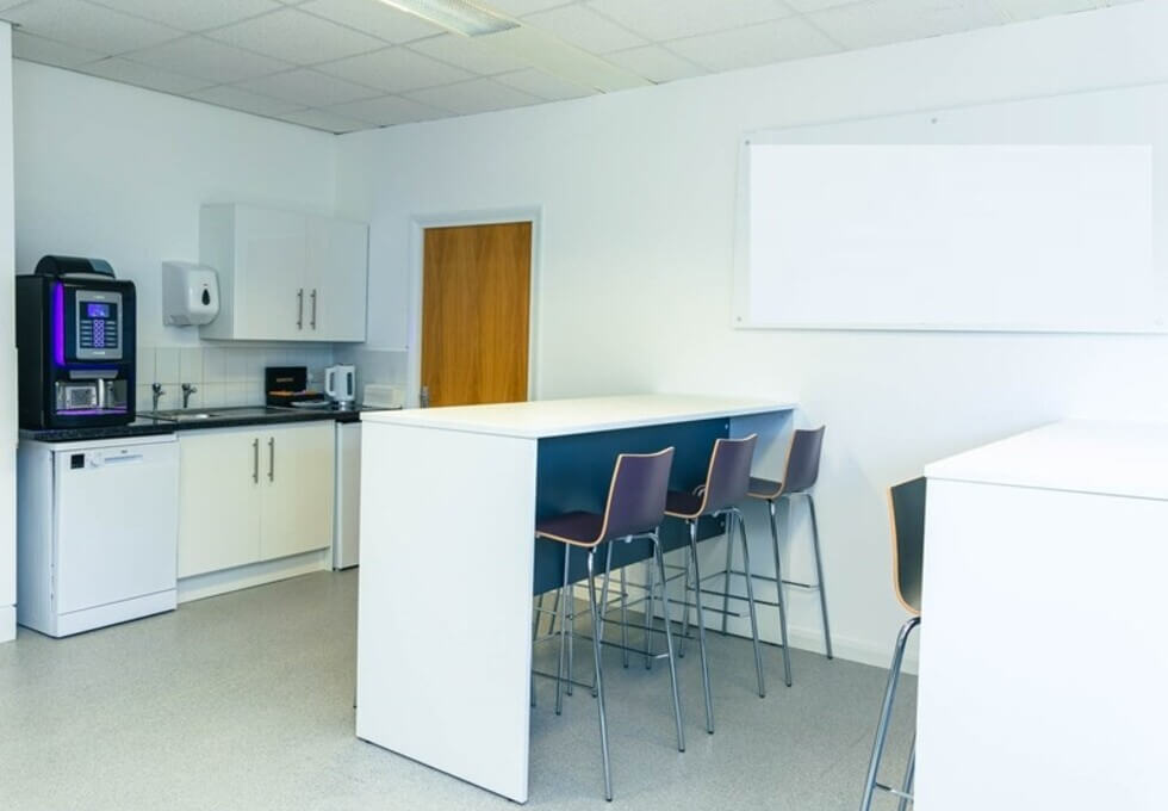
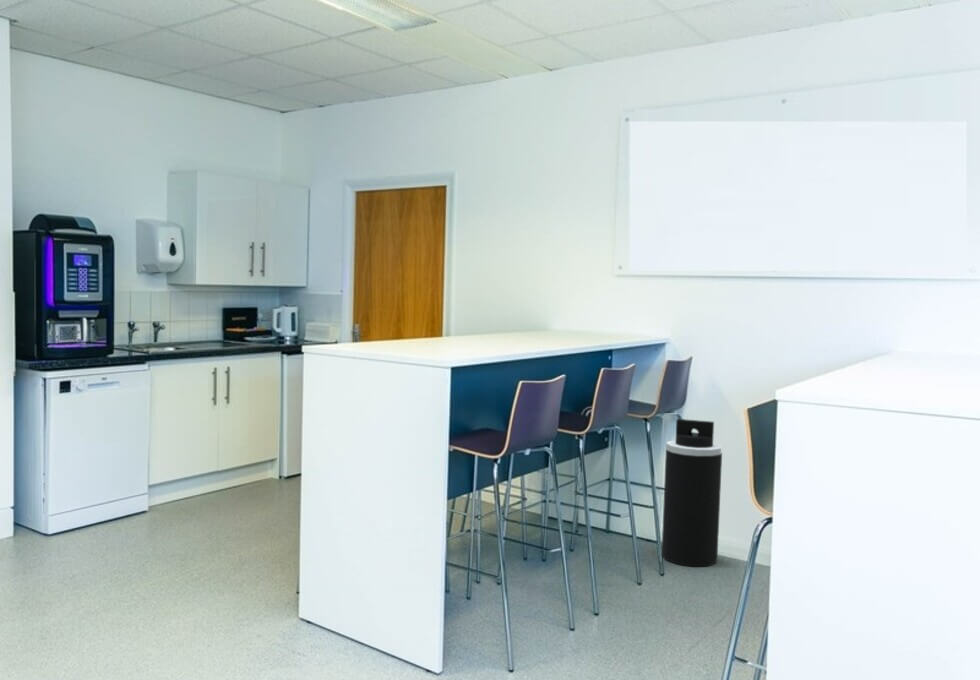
+ trash can (692, 489)
